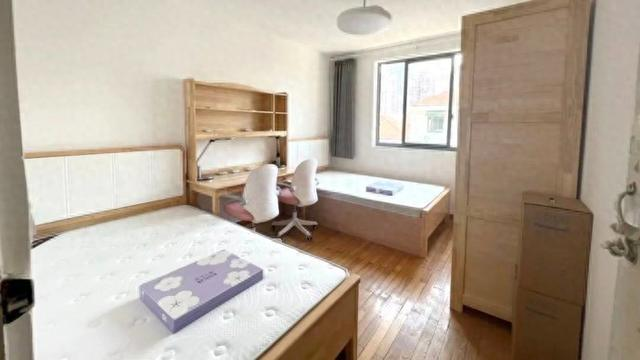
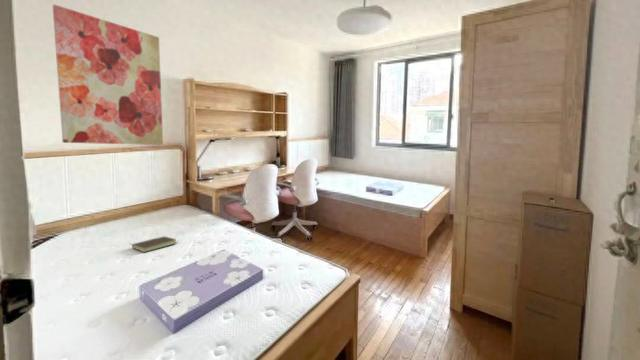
+ book (152, 243)
+ wall art (115, 84)
